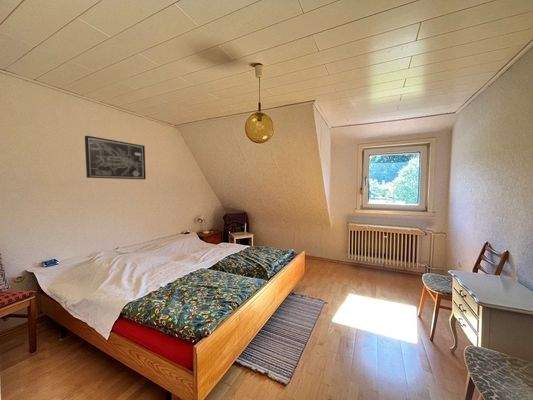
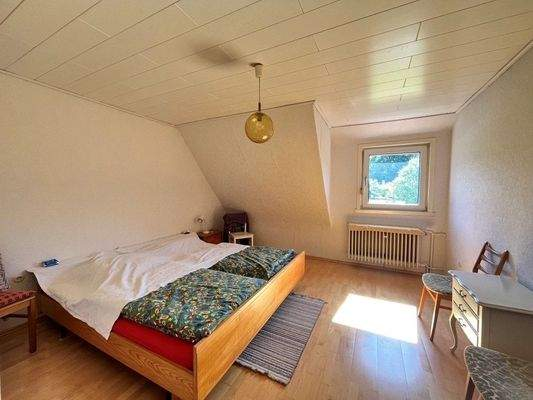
- wall art (118, 160)
